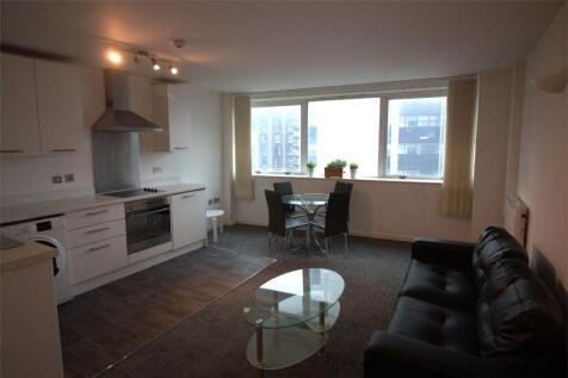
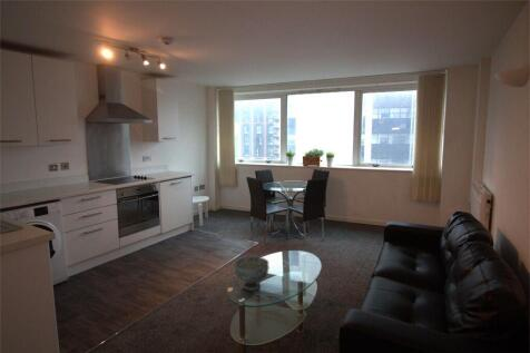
+ decorative bowl (252, 274)
